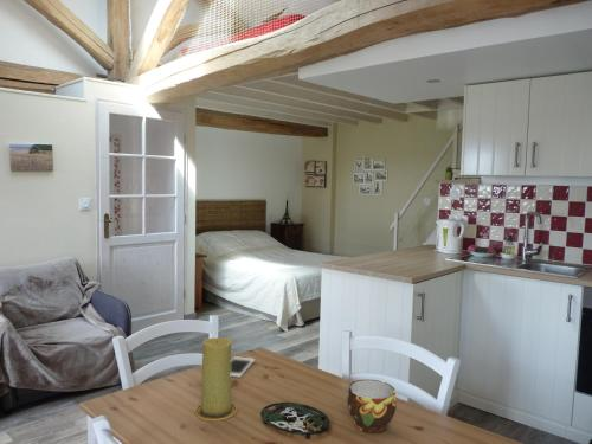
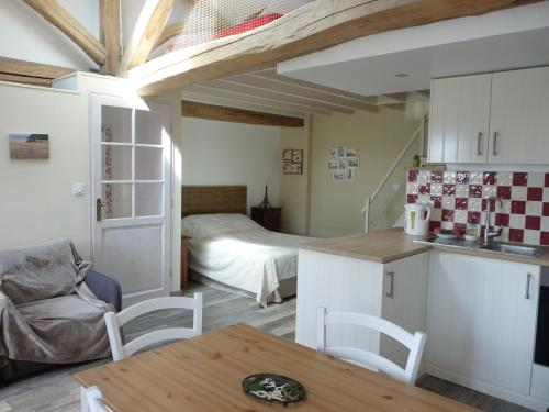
- cell phone (237, 366)
- cup (369, 405)
- candle (215, 375)
